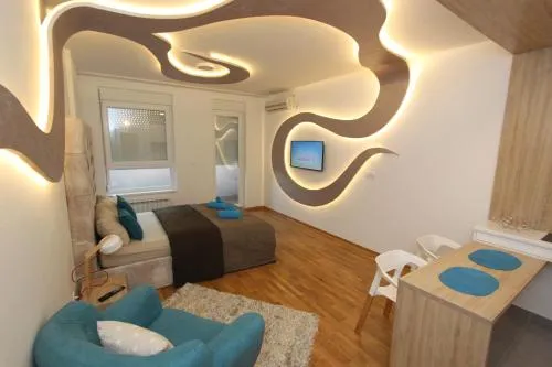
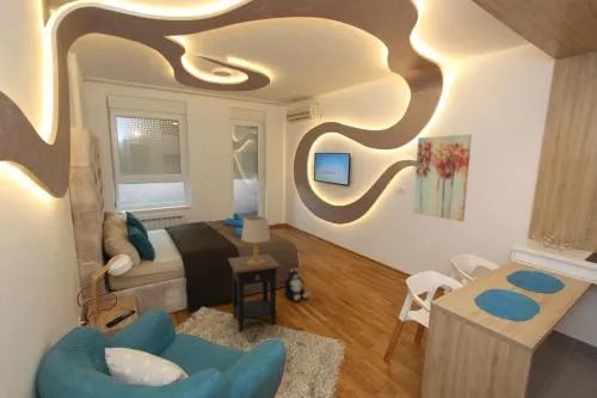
+ wall art (439, 177)
+ side table (253, 283)
+ table lamp (256, 240)
+ plush toy (295, 282)
